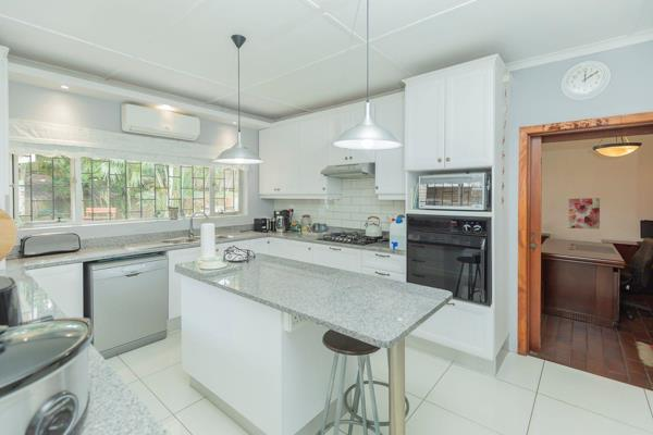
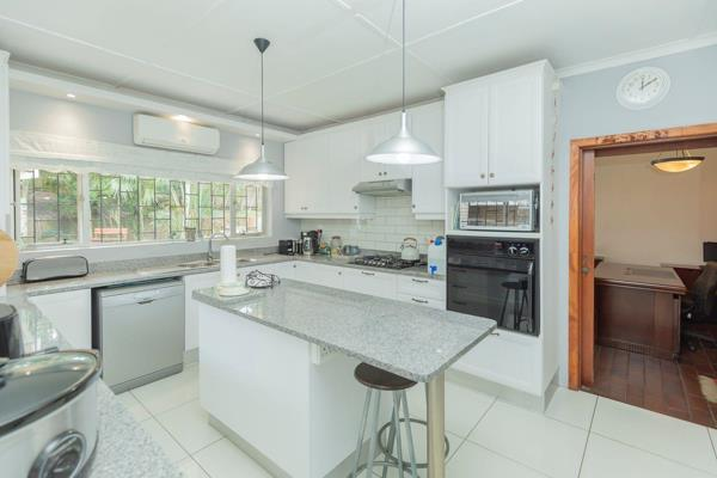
- wall art (583, 213)
